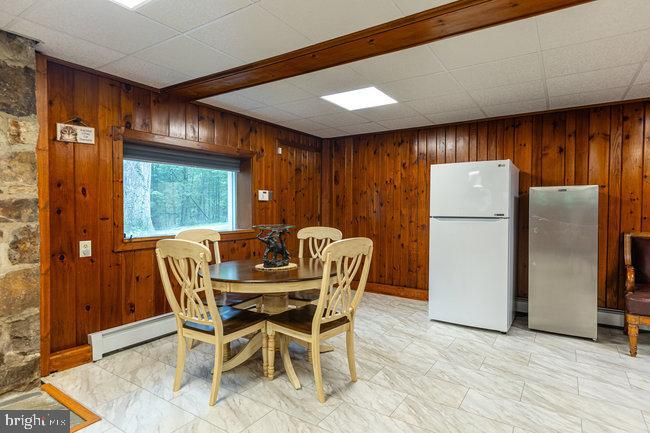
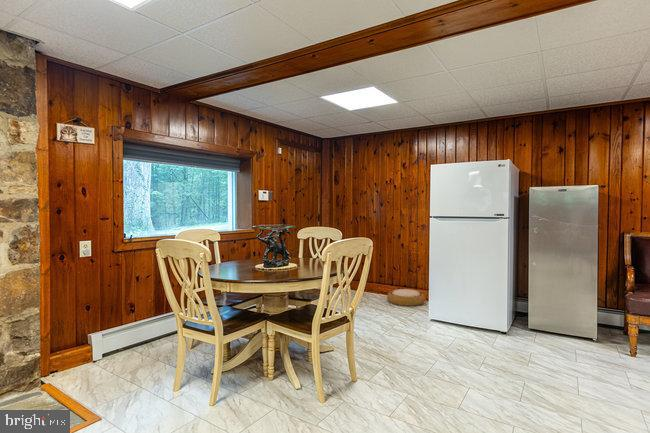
+ woven basket (405, 296)
